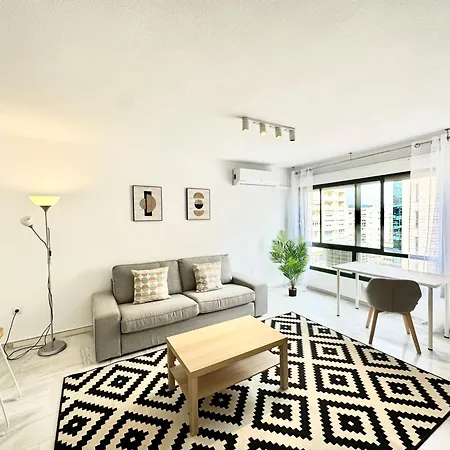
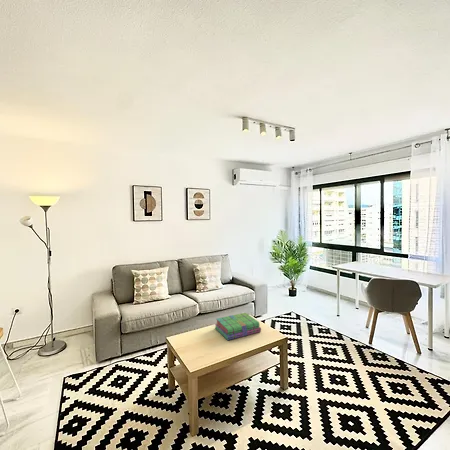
+ stack of books (237, 325)
